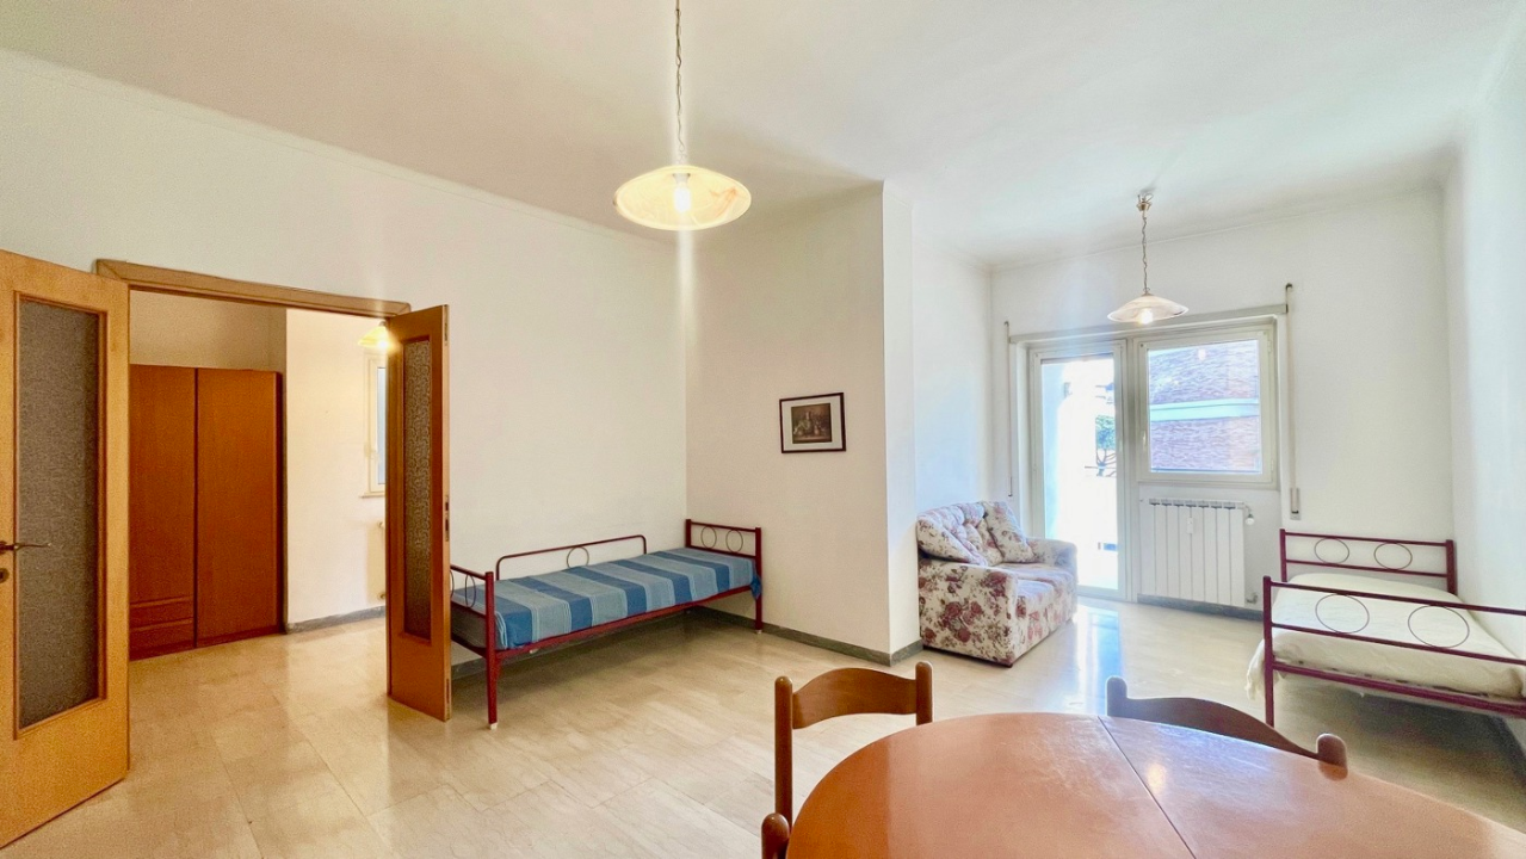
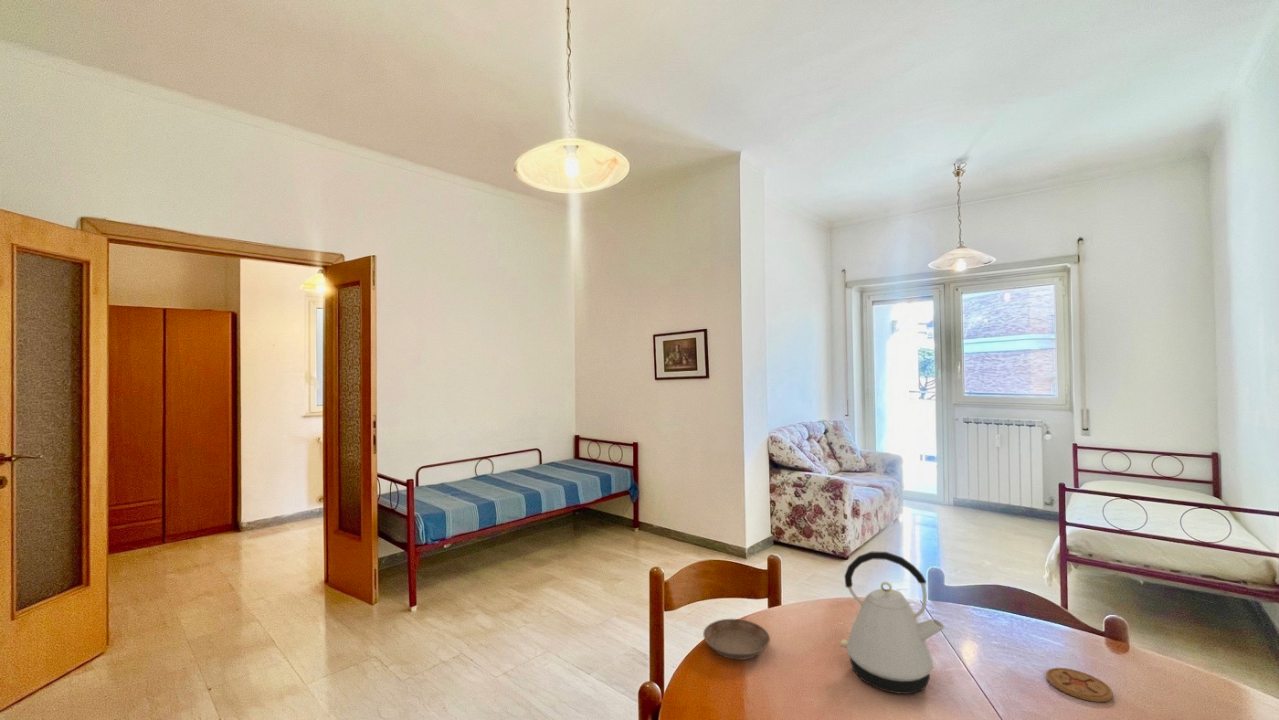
+ coaster (1078, 684)
+ kettle (889, 614)
+ saucer (736, 640)
